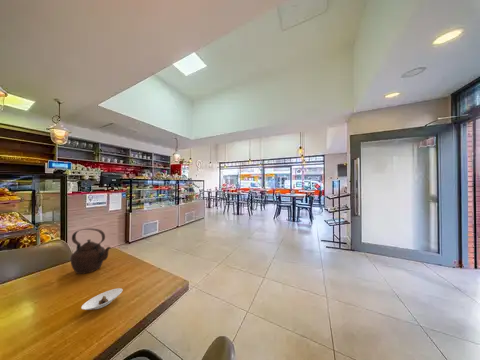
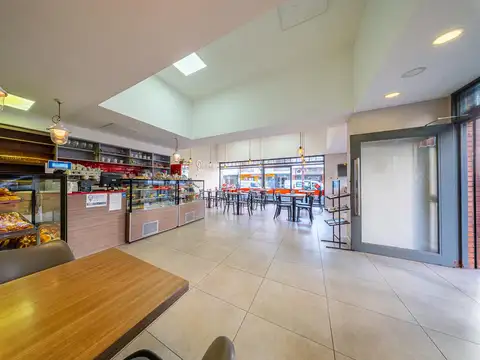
- teapot (92, 249)
- saucer (103, 300)
